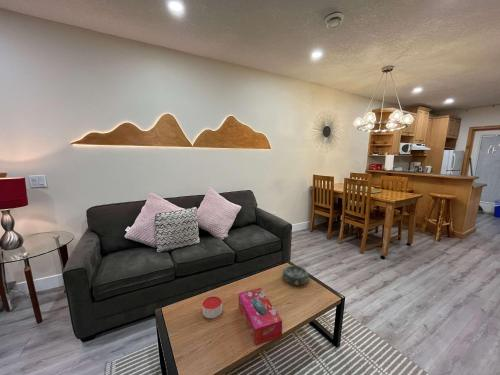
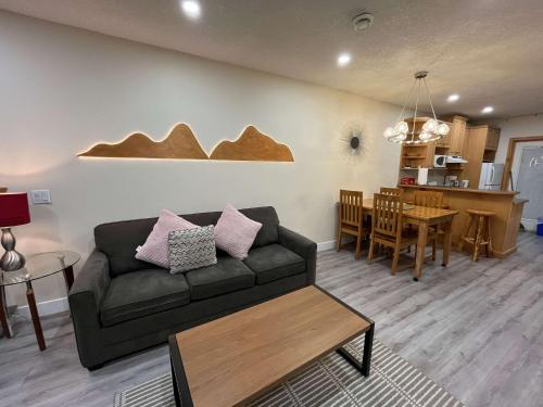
- decorative bowl (295, 274)
- candle (212, 306)
- tissue box (258, 313)
